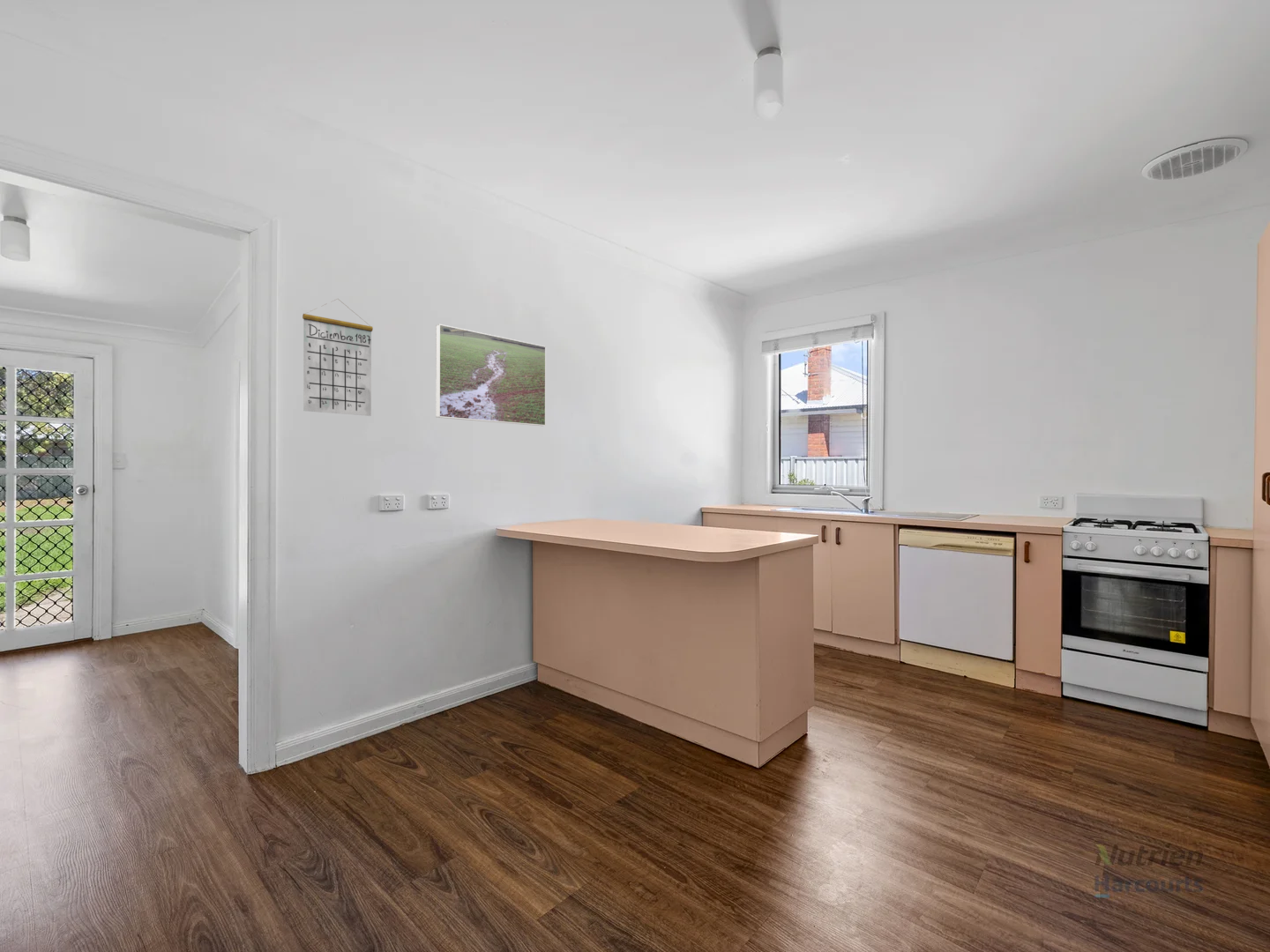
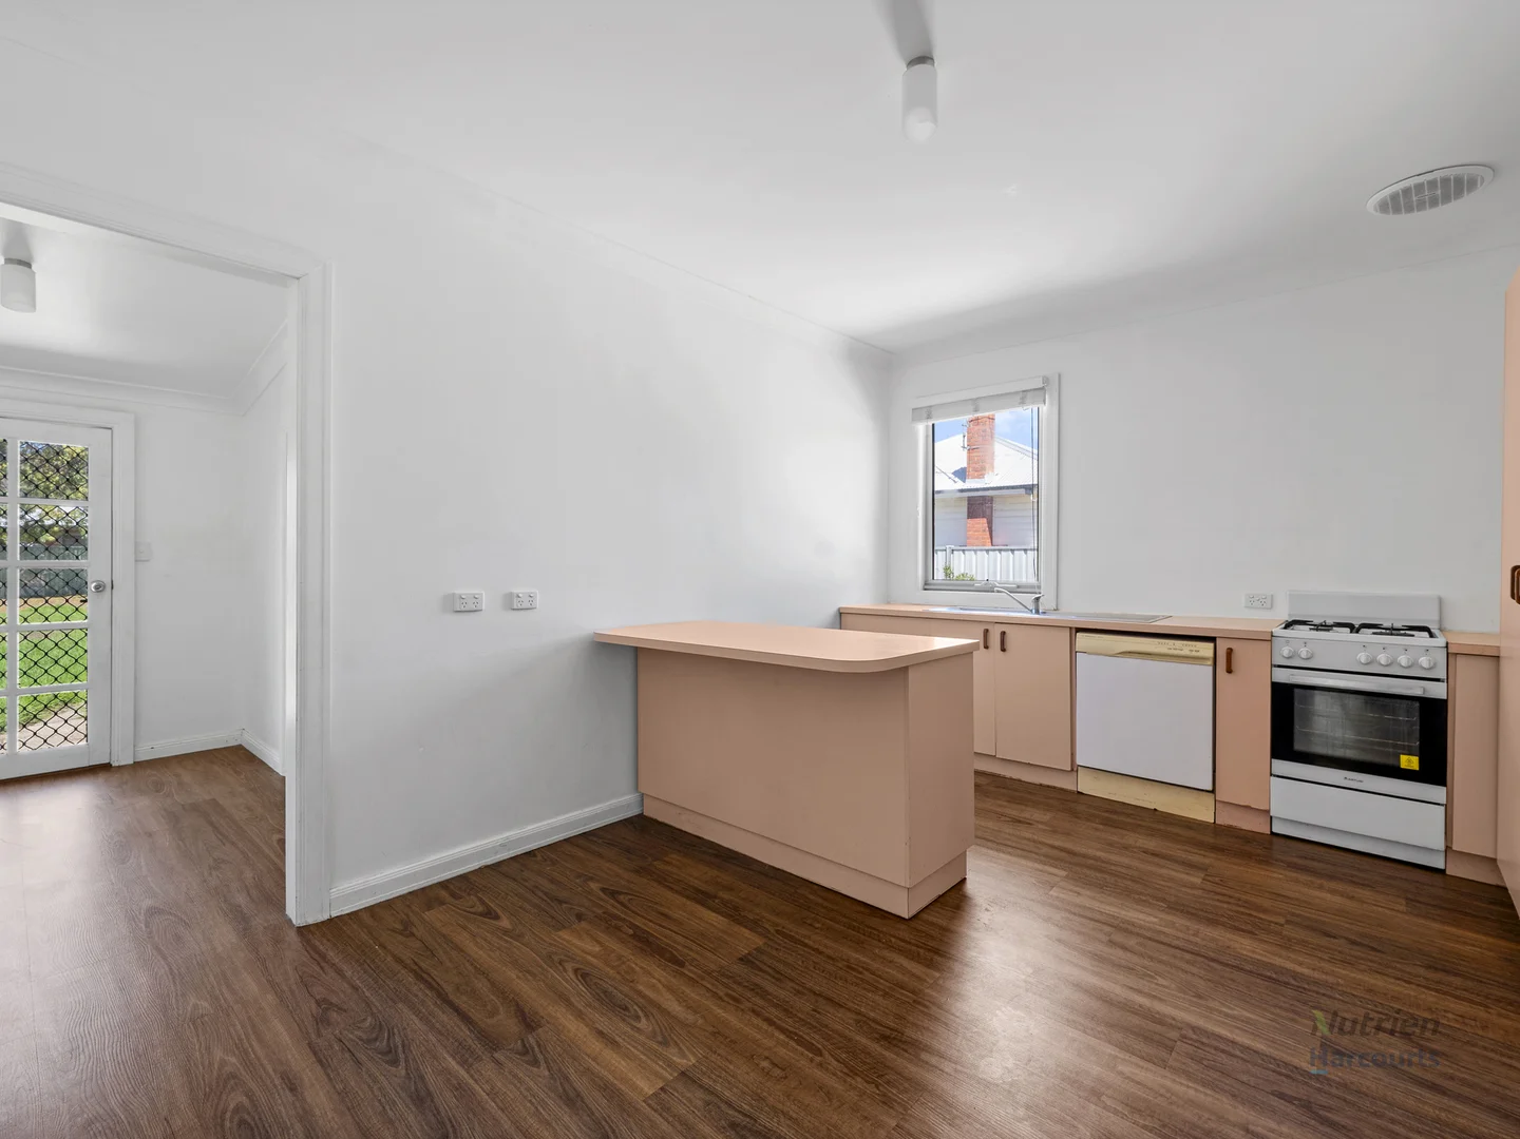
- calendar (339, 355)
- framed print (495, 379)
